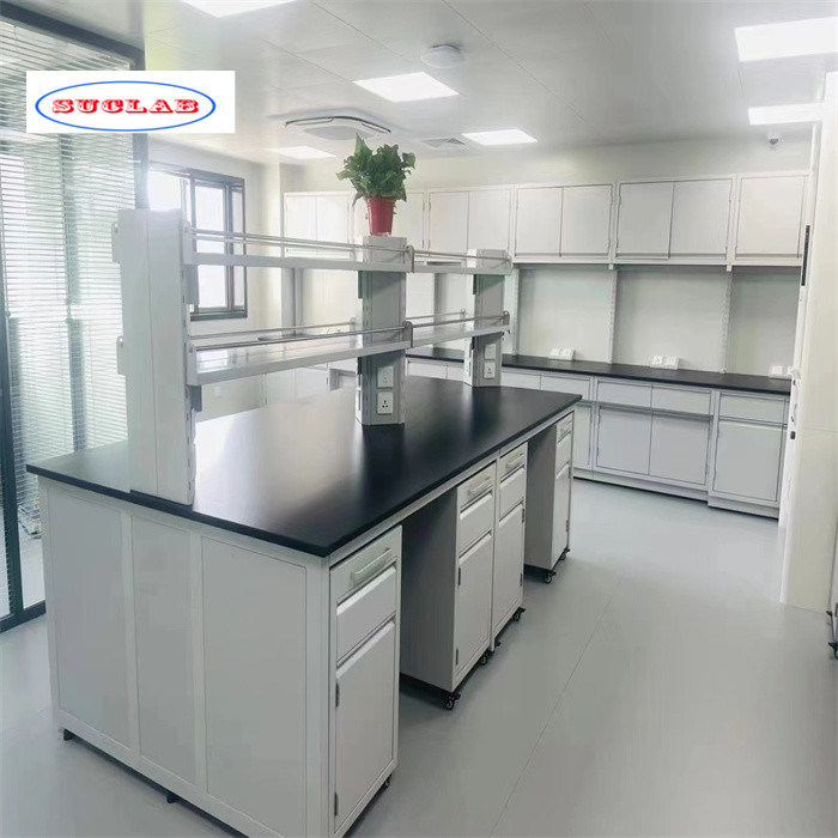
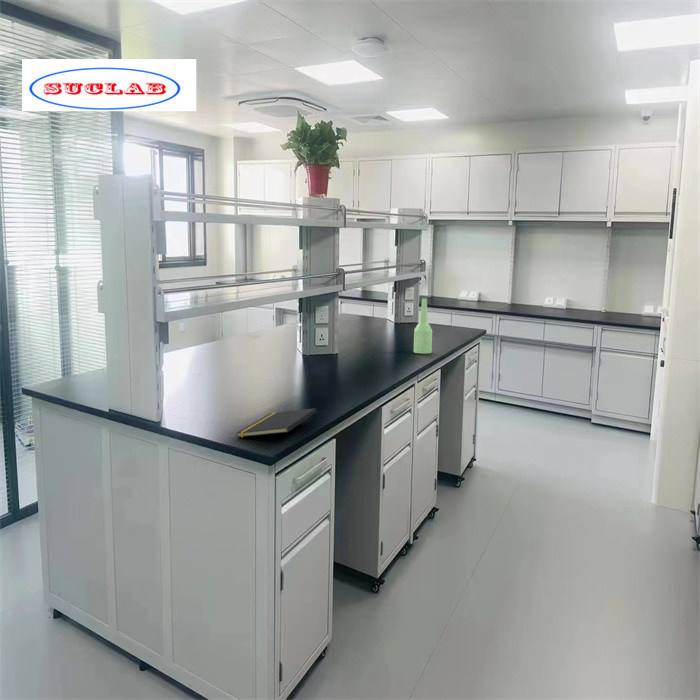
+ bottle (423, 325)
+ notepad (278, 422)
